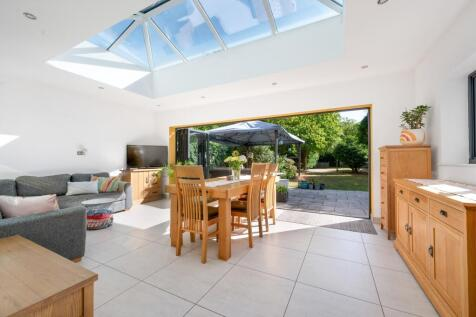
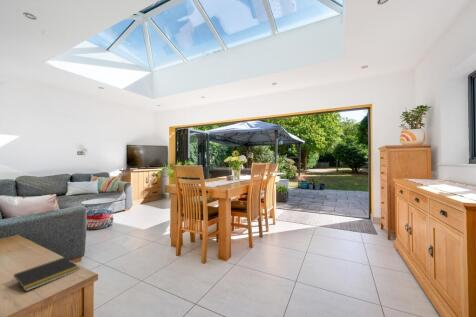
+ notepad (48, 271)
